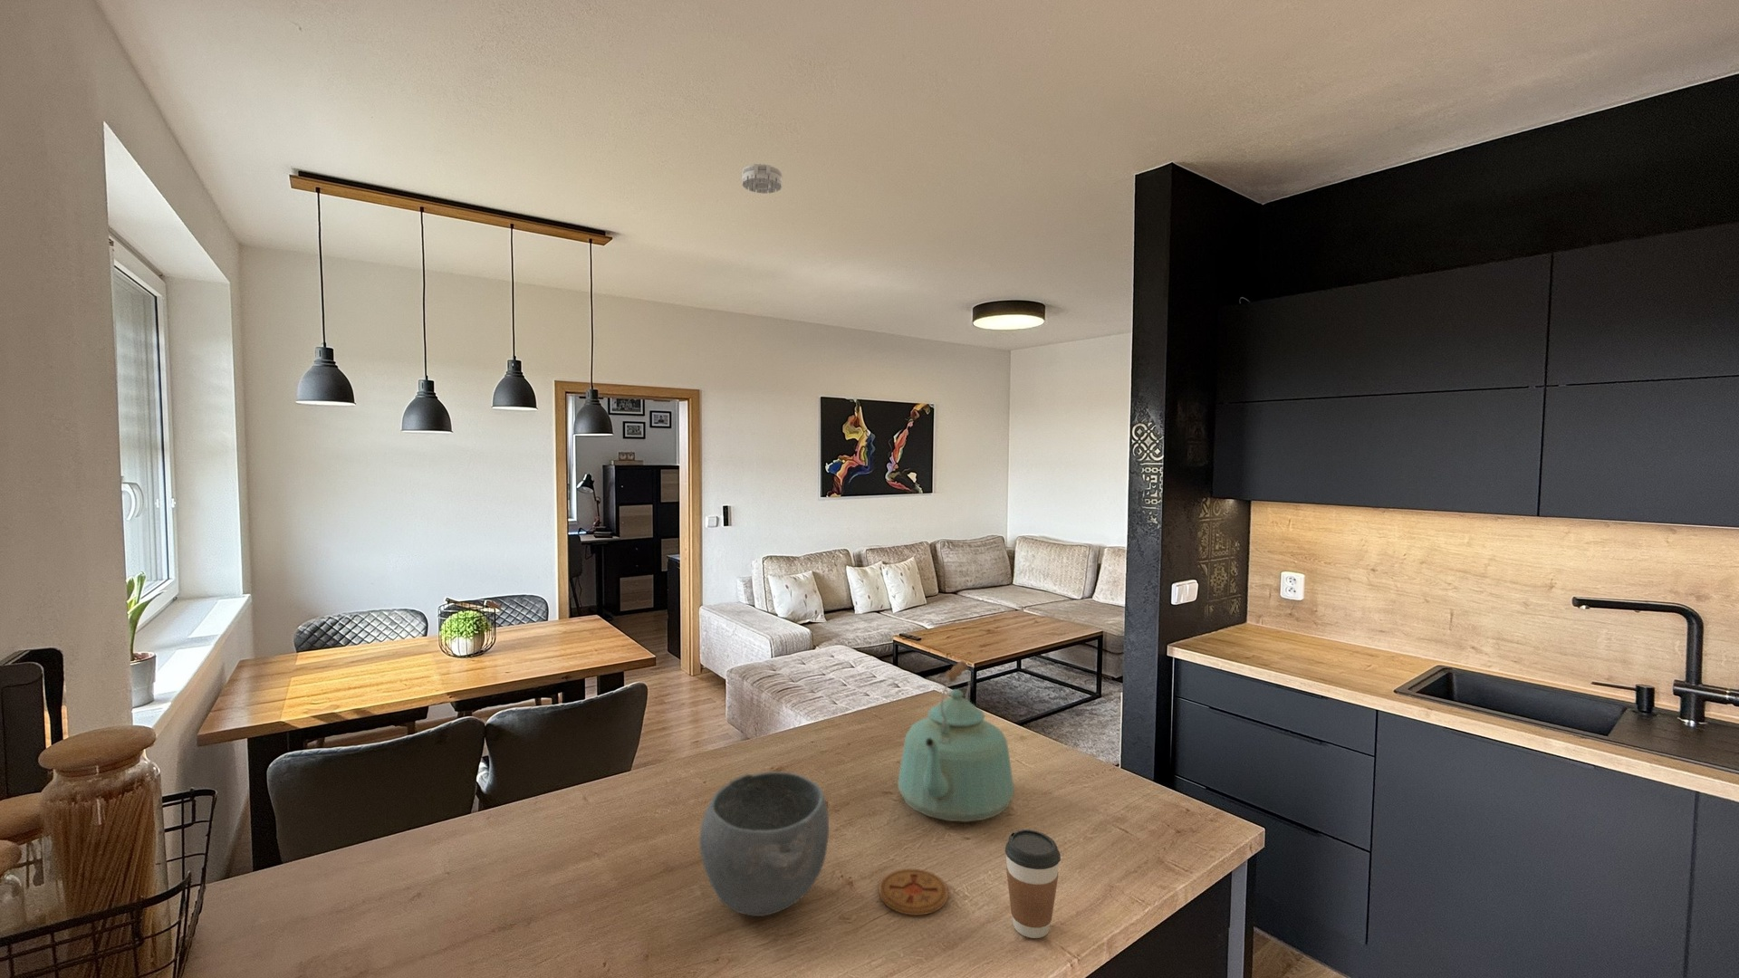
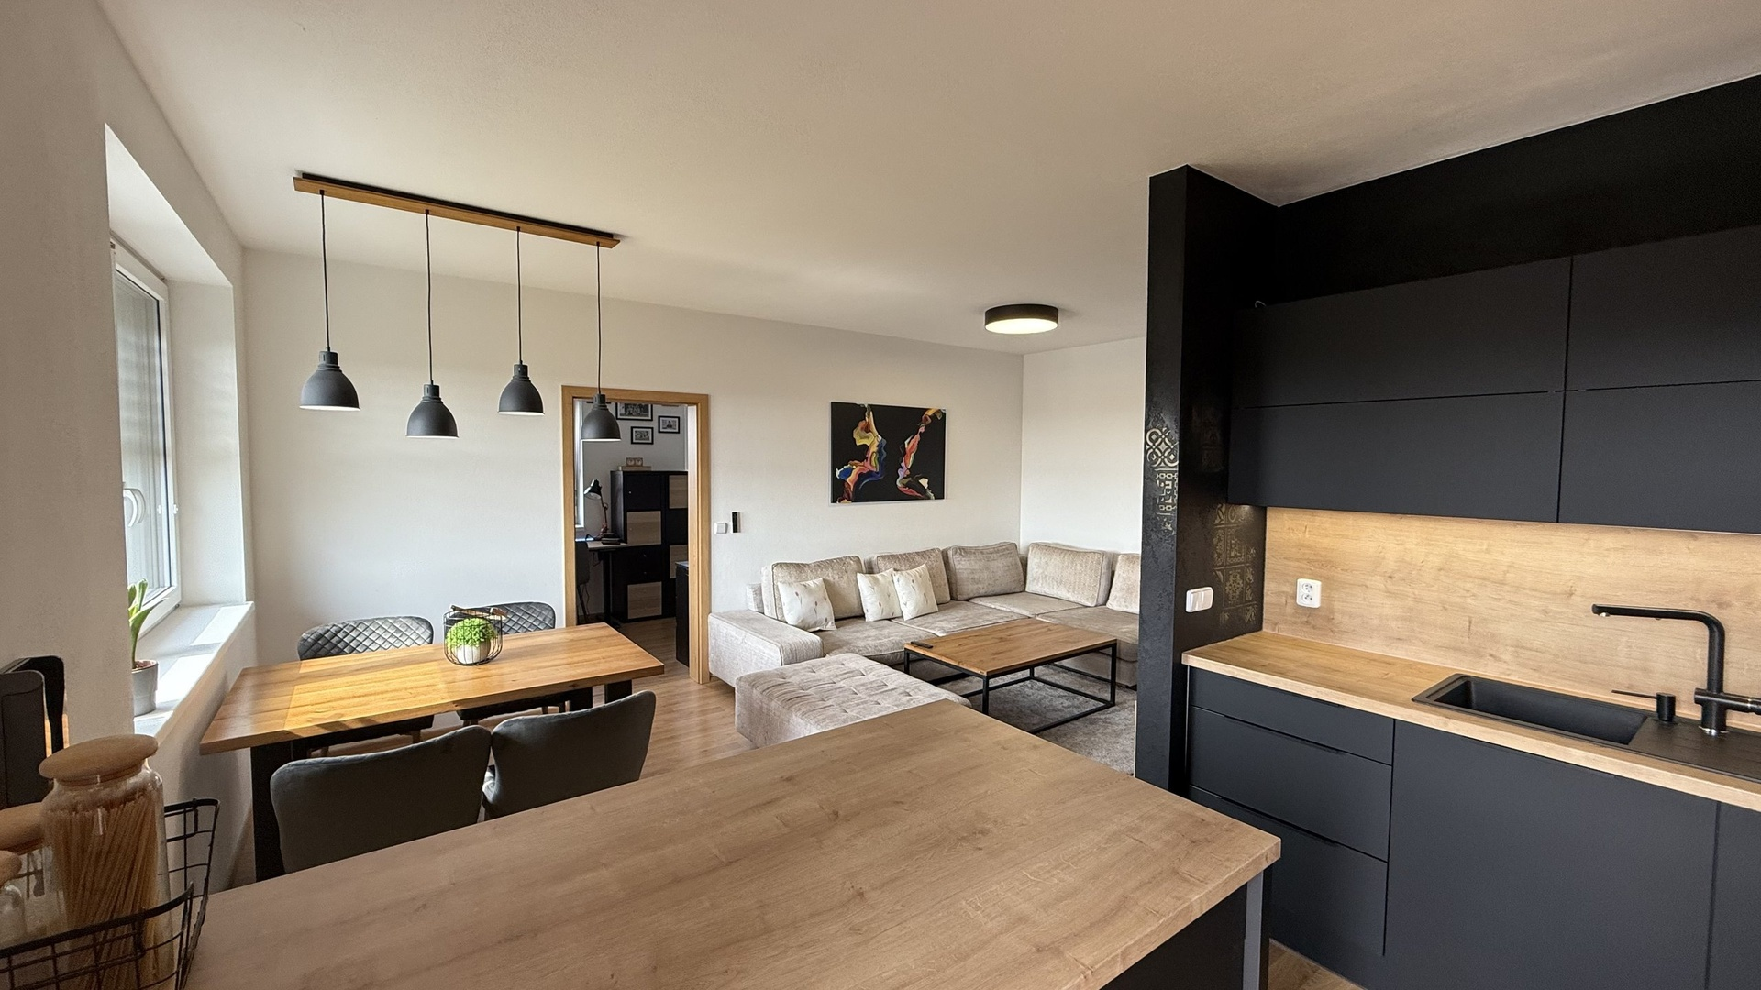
- kettle (952, 737)
- coaster (912, 890)
- bowl (766, 843)
- coffee cup (1032, 884)
- smoke detector (762, 178)
